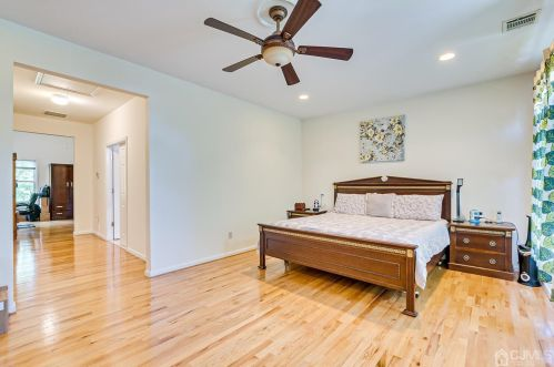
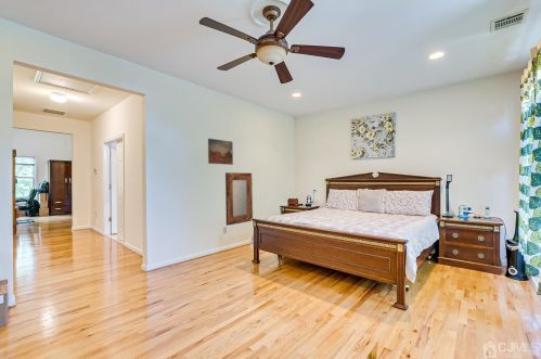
+ home mirror (240, 197)
+ wall art (220, 152)
